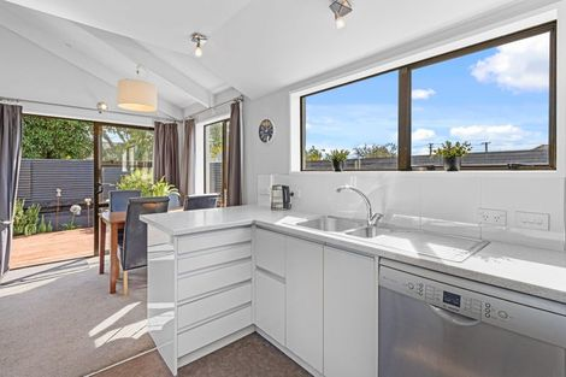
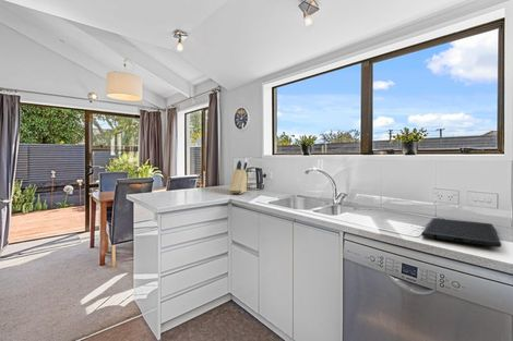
+ cutting board (460, 229)
+ knife block (239, 175)
